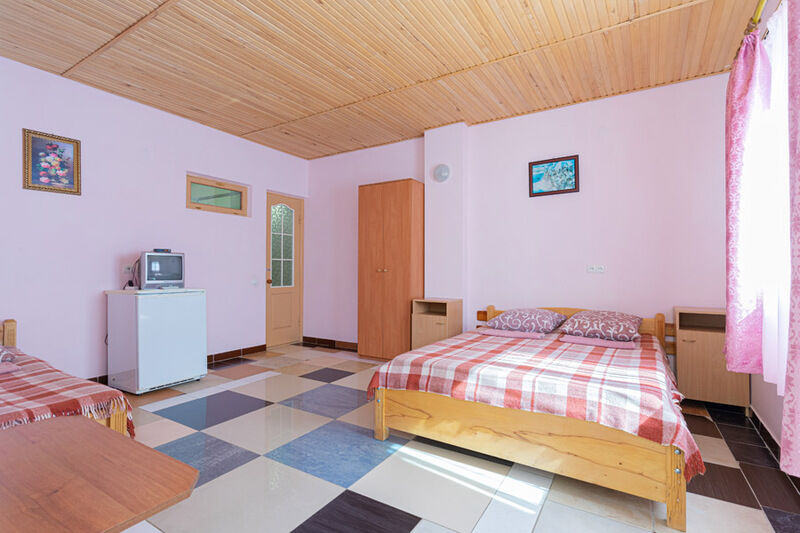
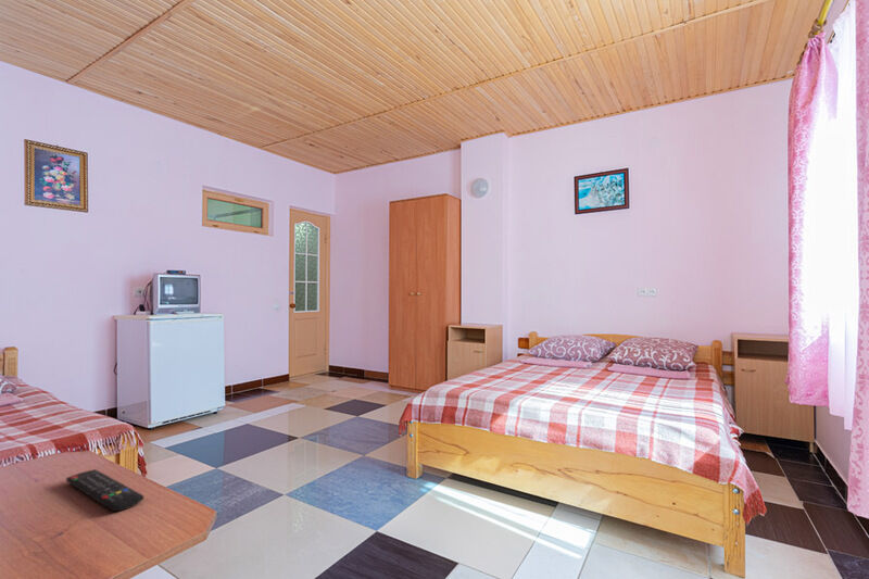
+ remote control (102, 489)
